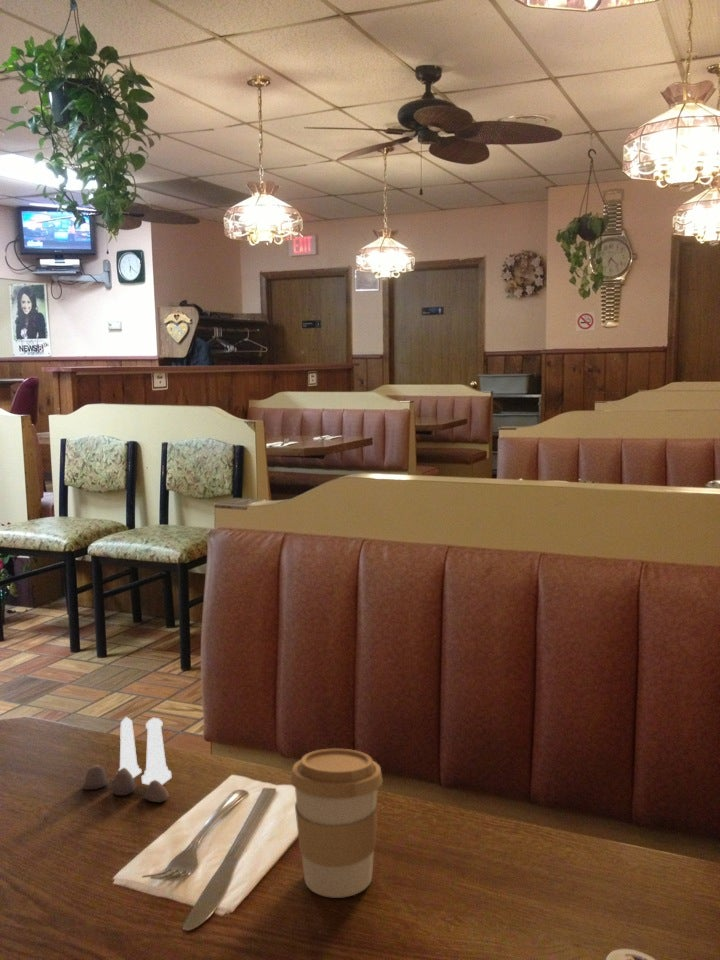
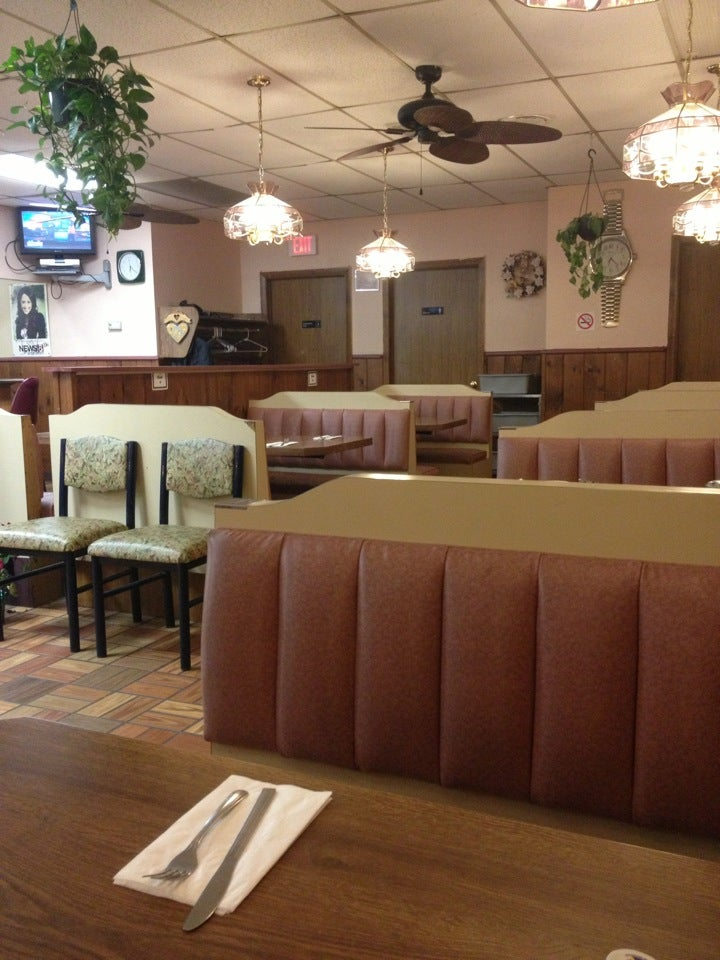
- coffee cup (337, 816)
- salt and pepper shaker set (135, 754)
